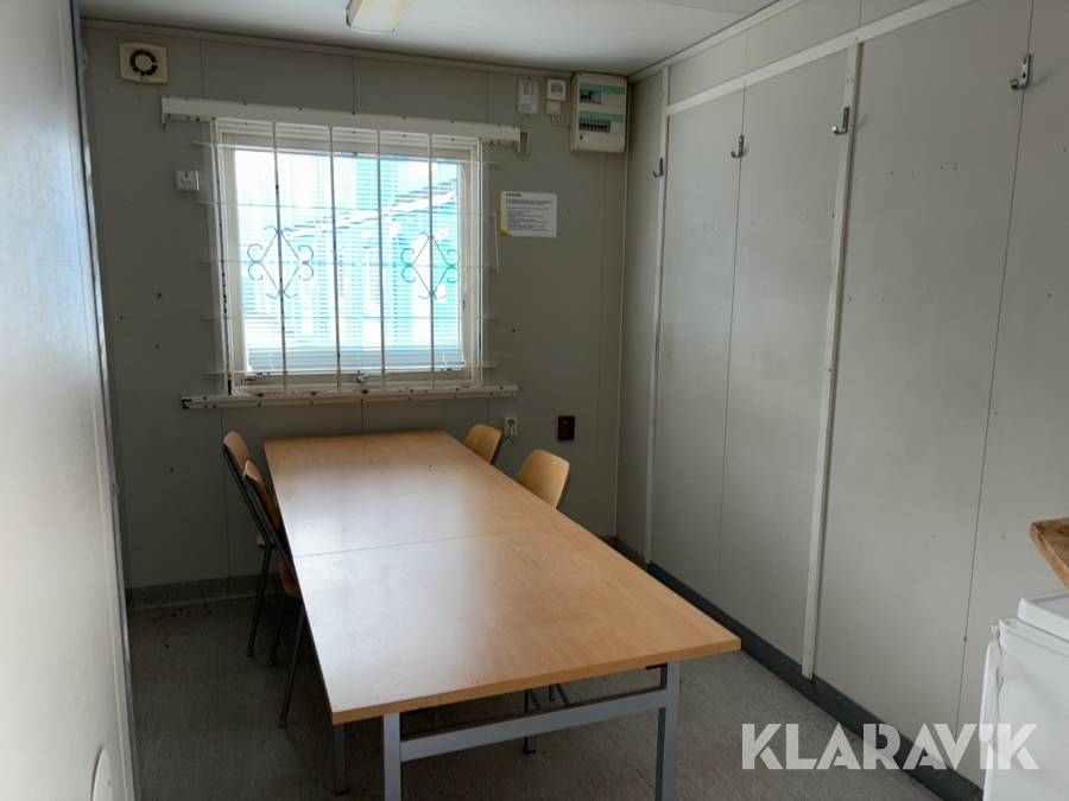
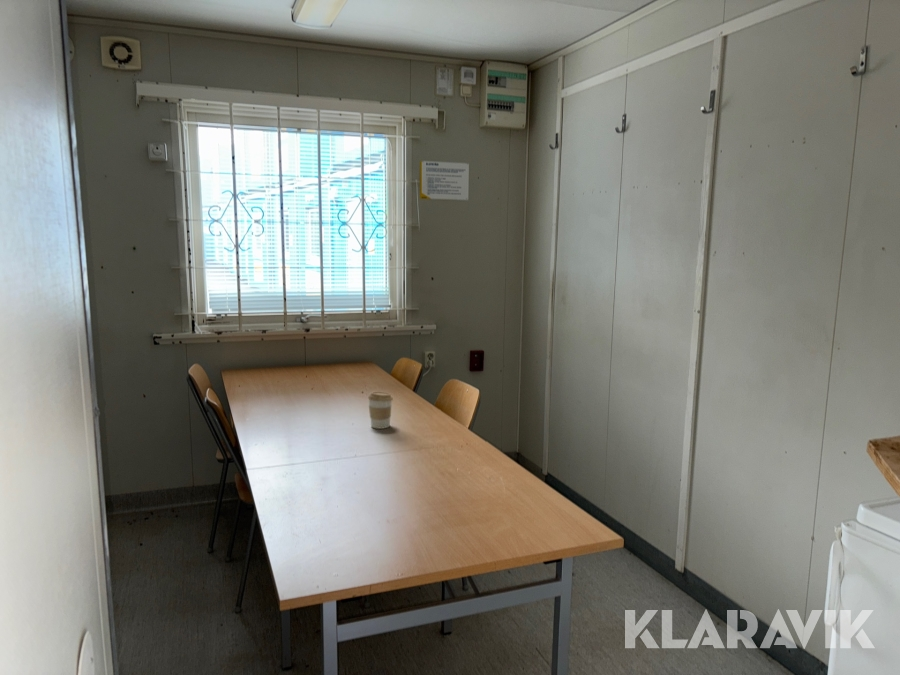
+ coffee cup (380, 409)
